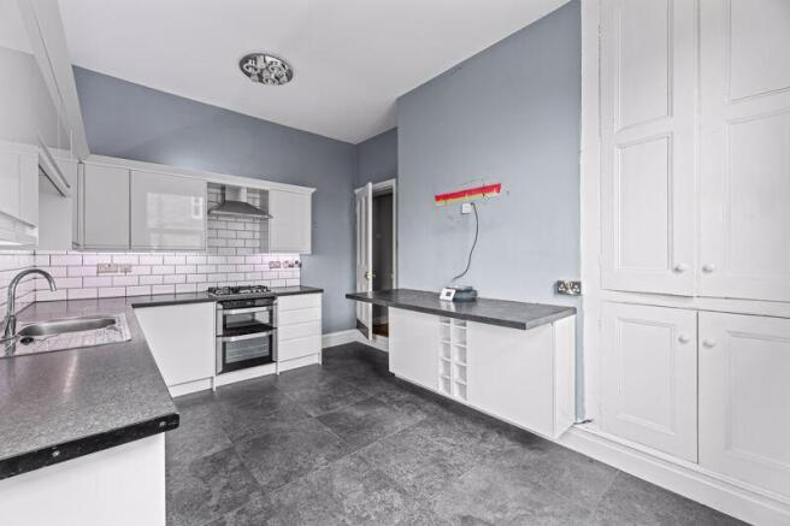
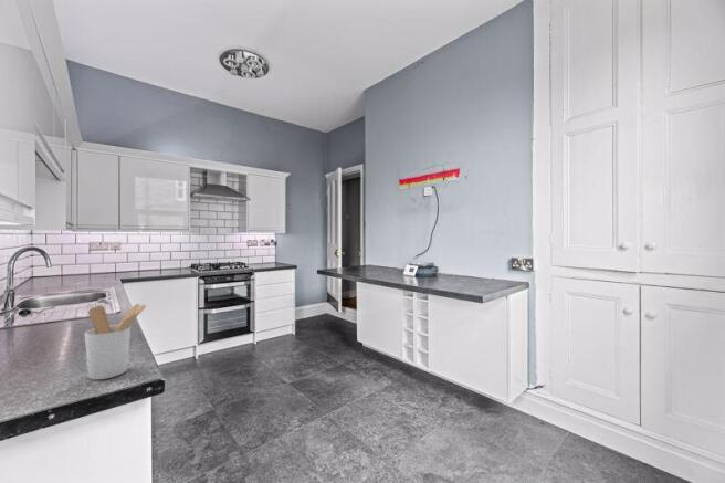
+ utensil holder (118, 337)
